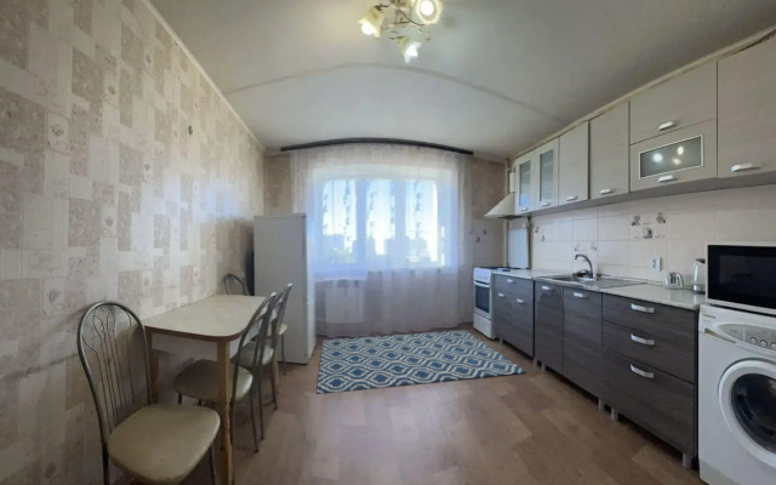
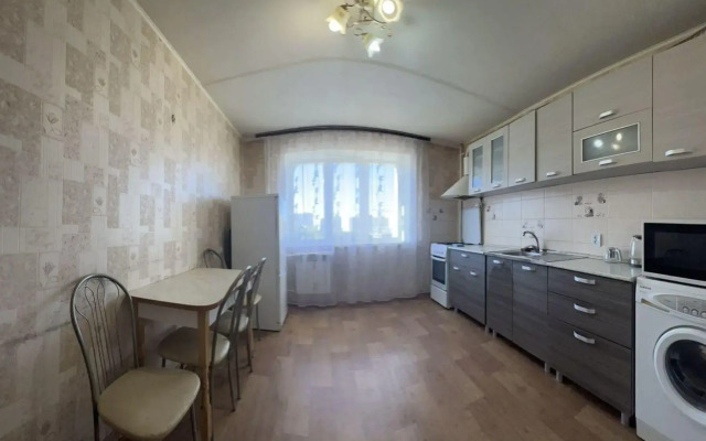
- rug (410, 354)
